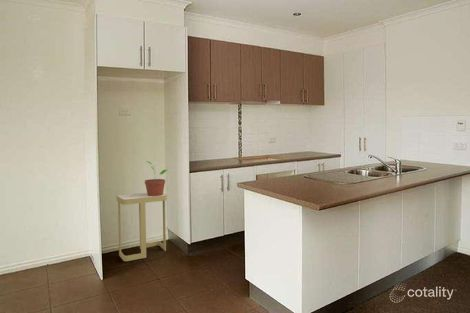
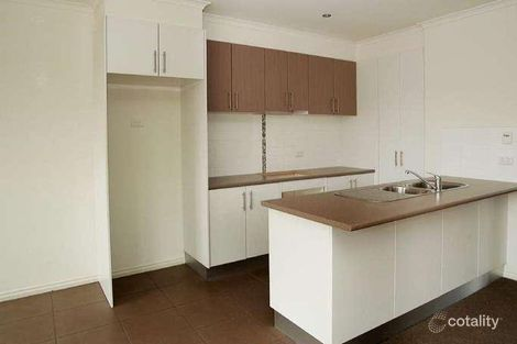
- potted plant (154, 179)
- side table (142, 224)
